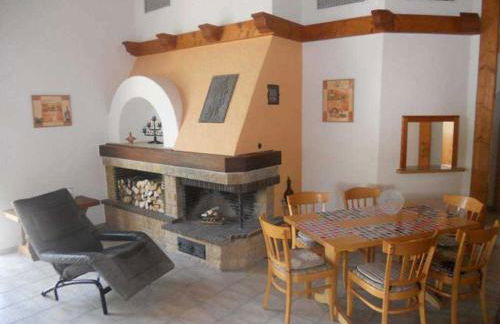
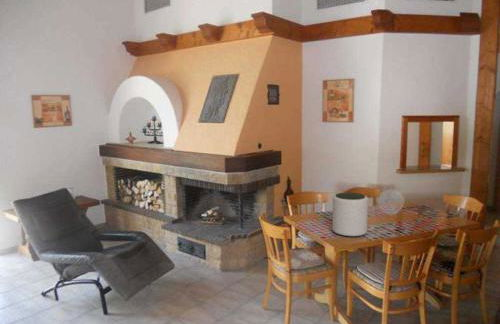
+ plant pot (349, 213)
